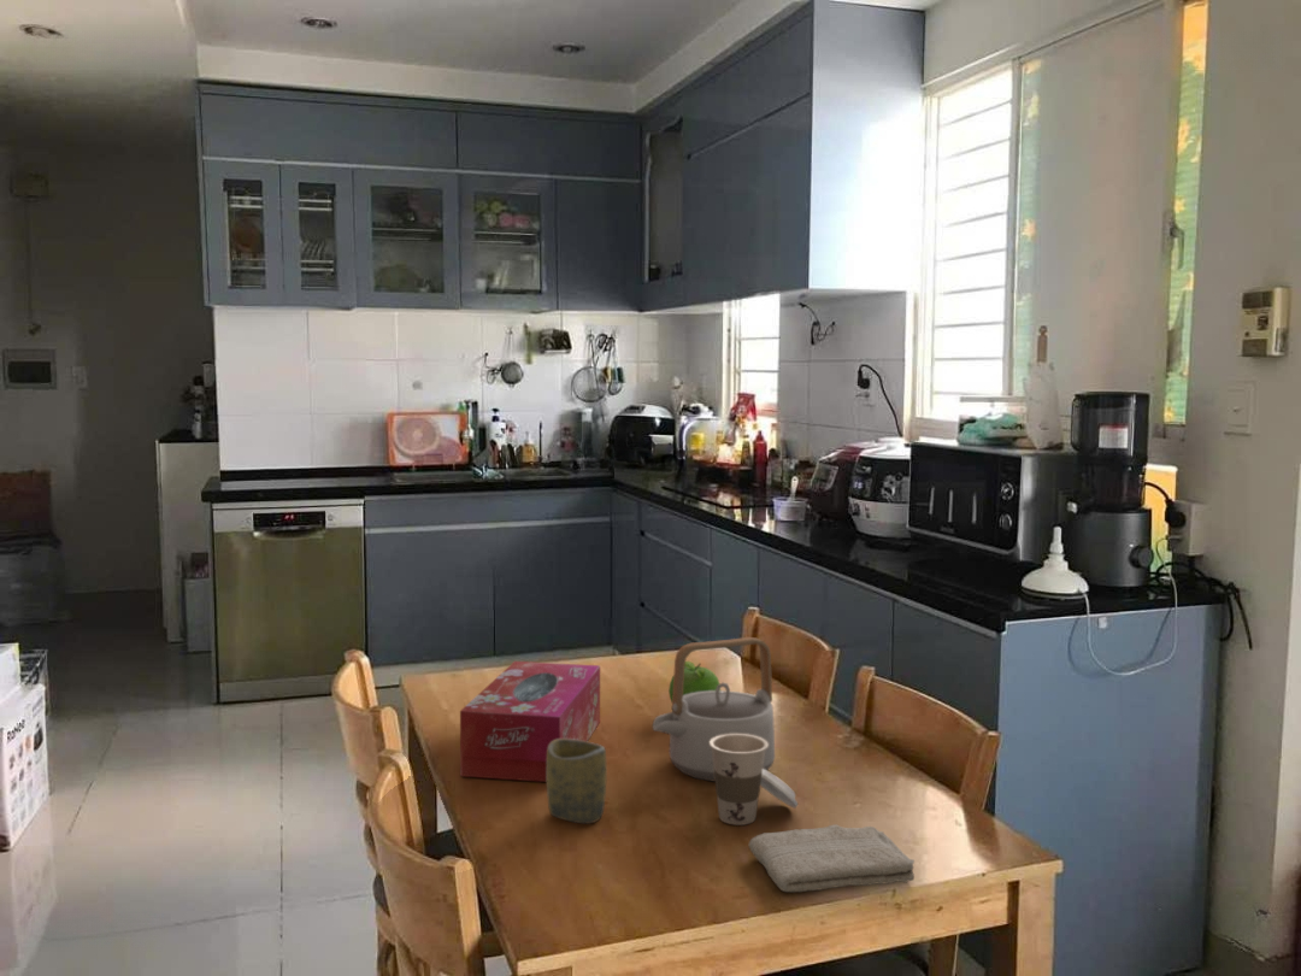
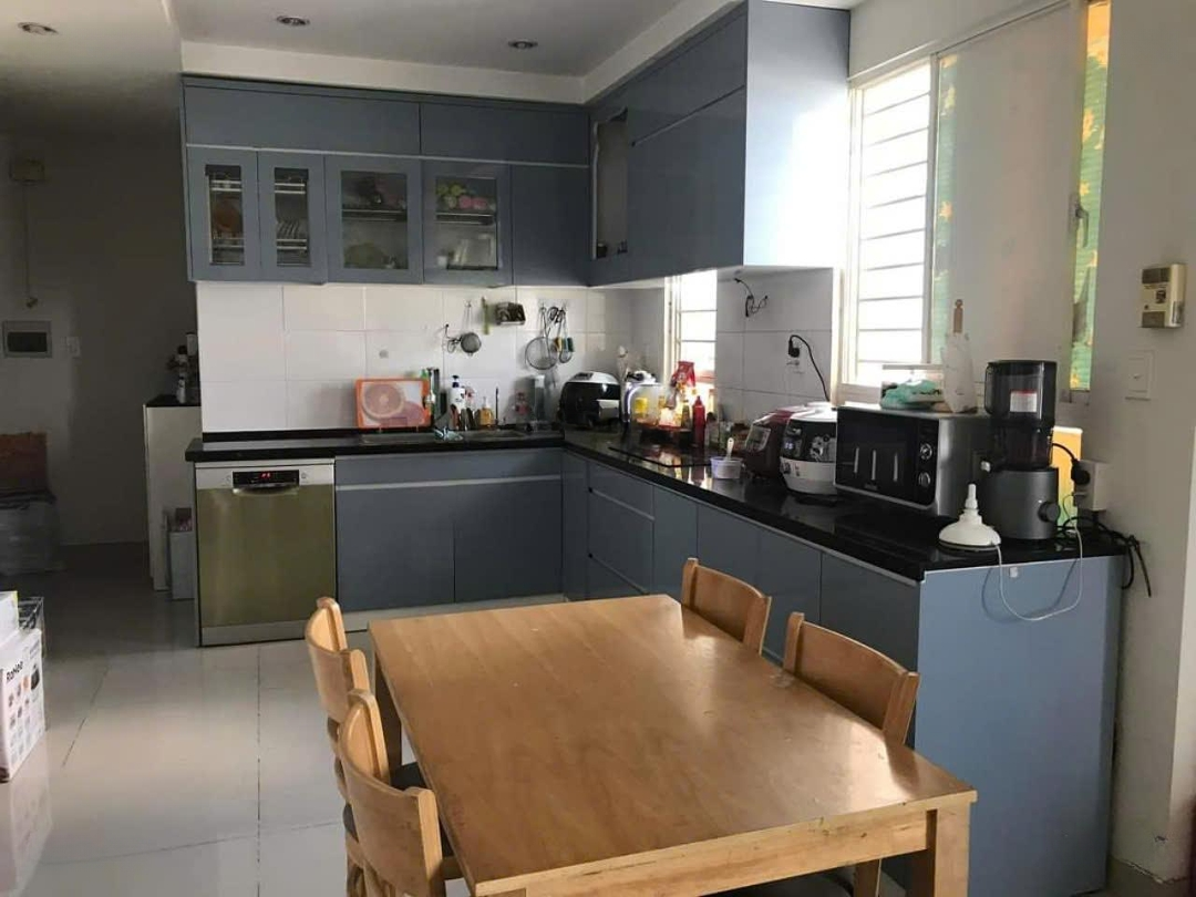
- teapot (713, 705)
- washcloth (831, 857)
- fruit (694, 689)
- tissue box (535, 717)
- cup (576, 780)
- cup (753, 776)
